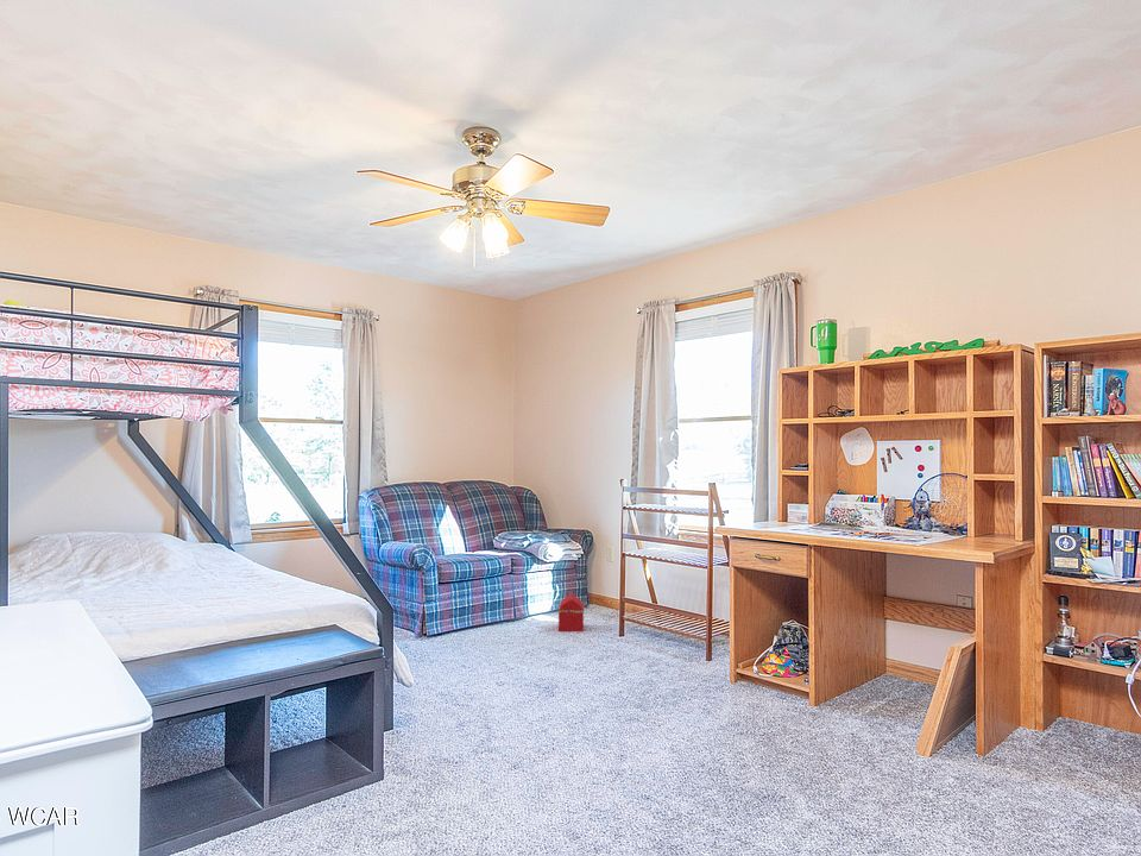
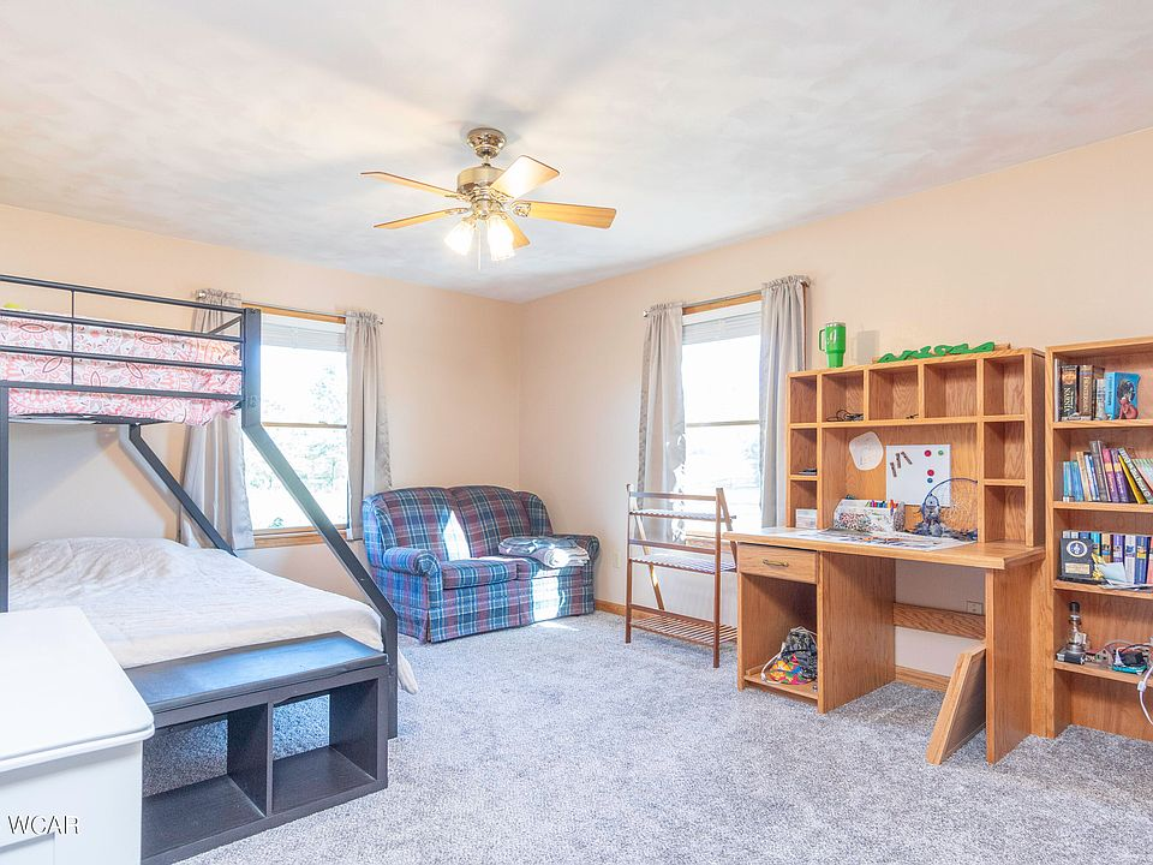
- toy house (570, 612)
